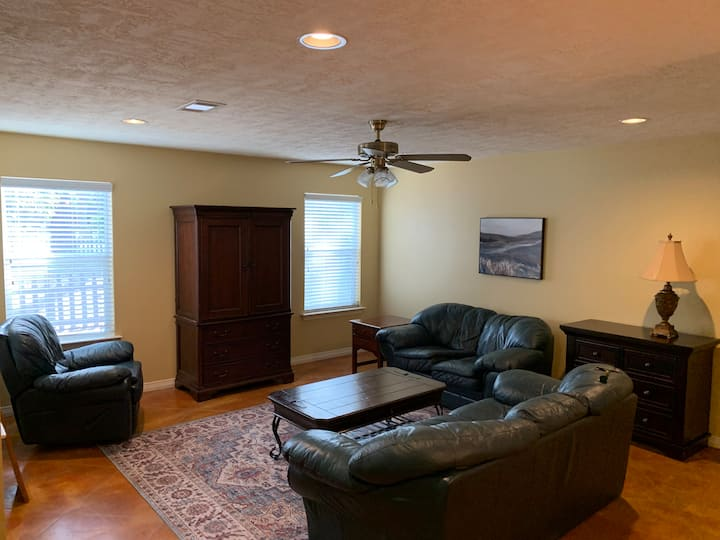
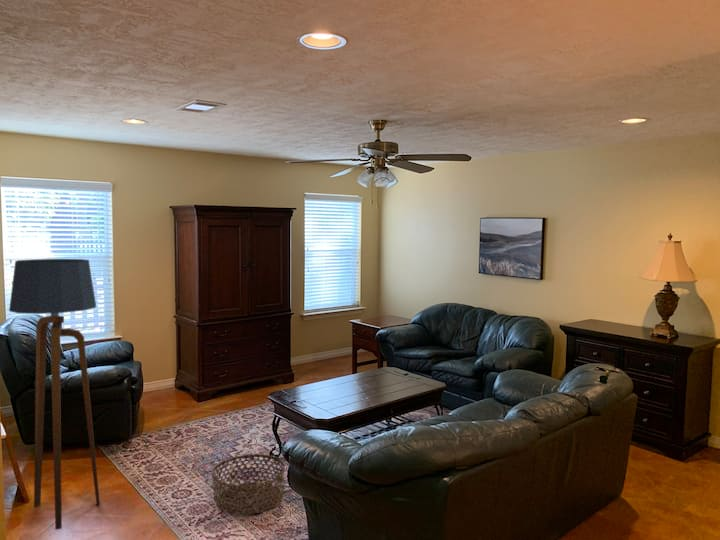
+ basket (249, 484)
+ floor lamp (56, 387)
